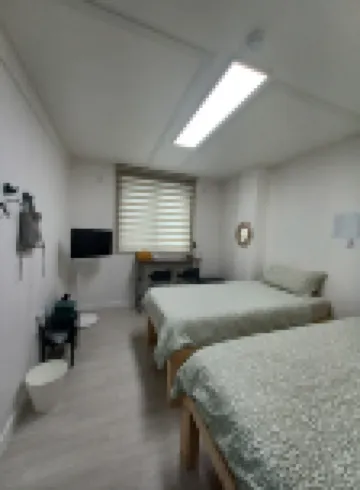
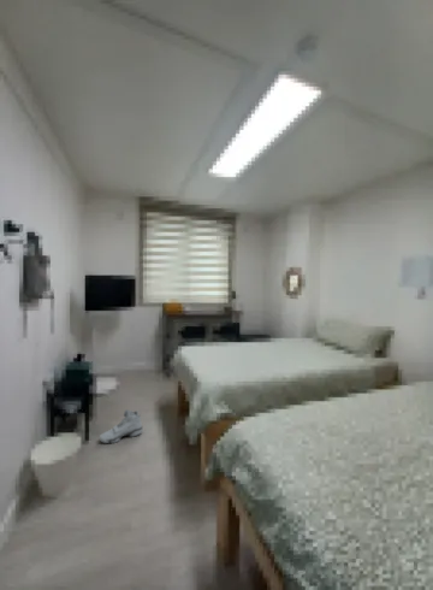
+ sneaker (121, 425)
